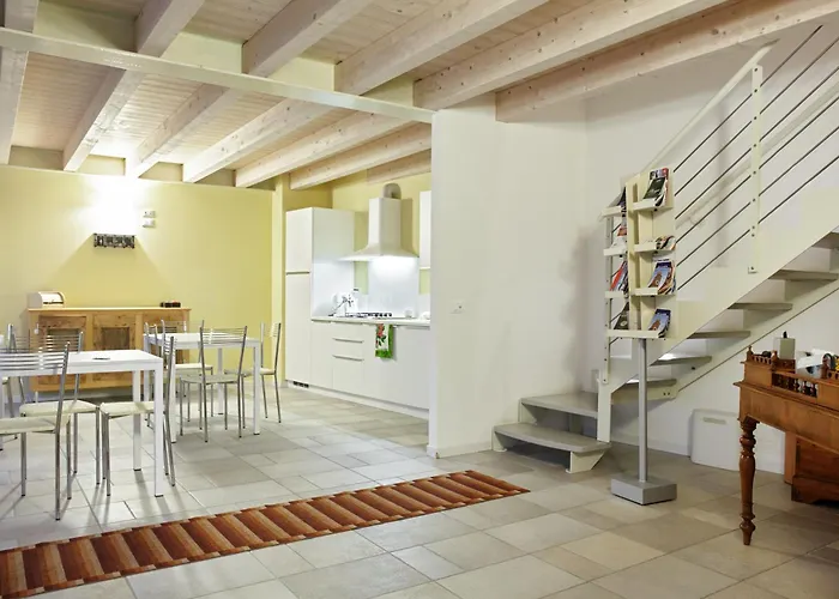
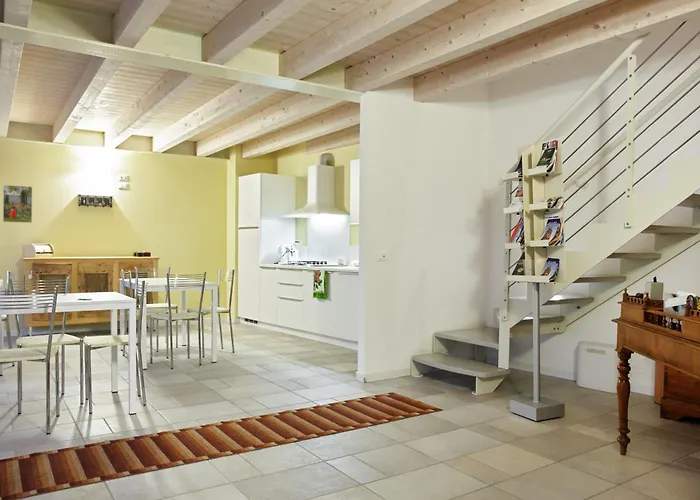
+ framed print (17, 204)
